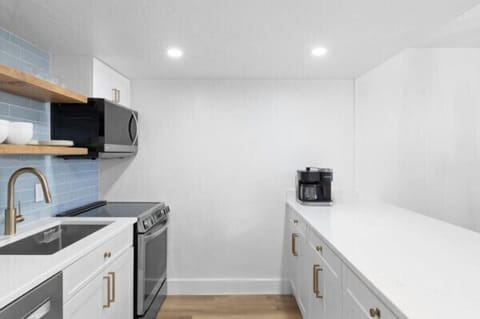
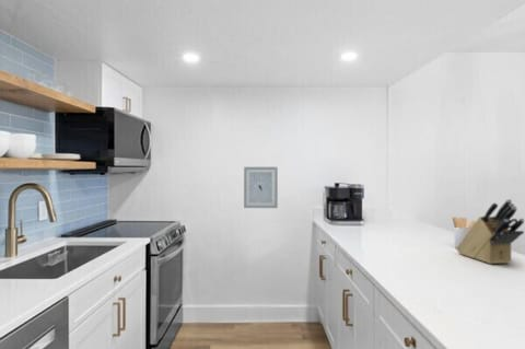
+ knife block (488, 229)
+ wall art (260, 187)
+ utensil holder (462, 232)
